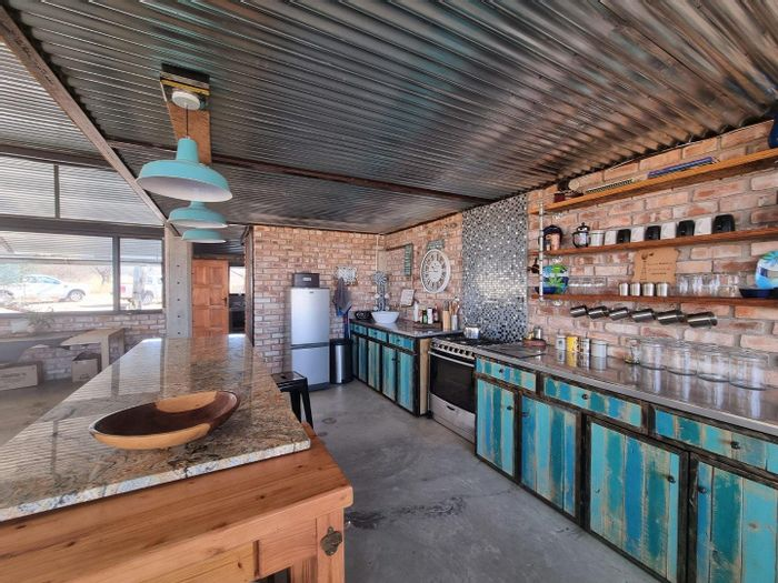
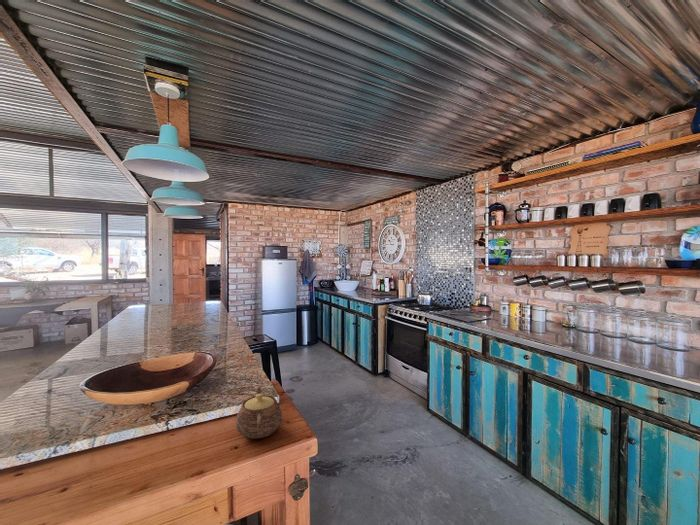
+ teapot (259, 411)
